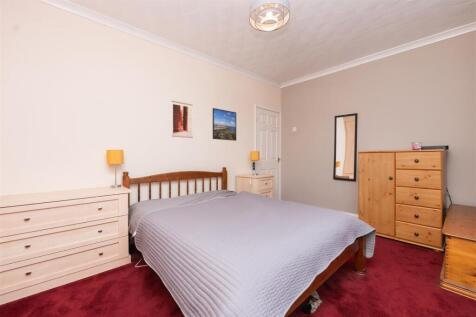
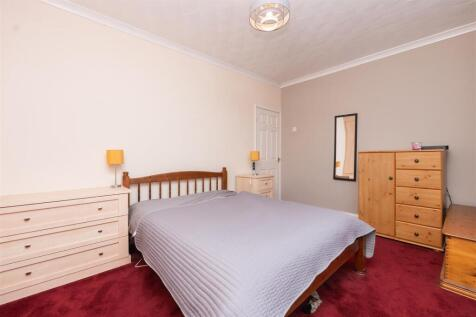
- wall art (182, 120)
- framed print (225, 125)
